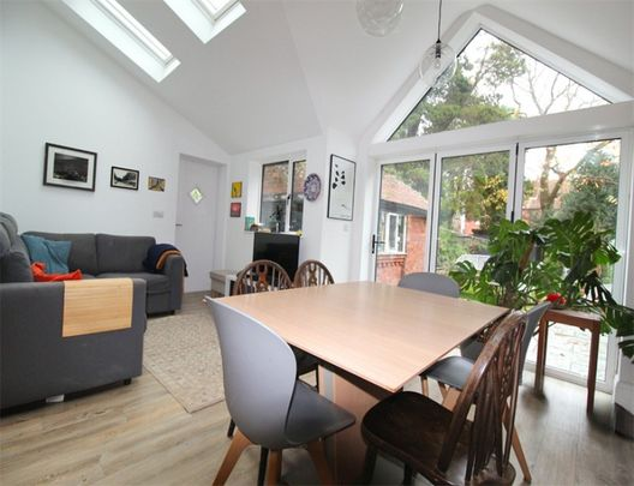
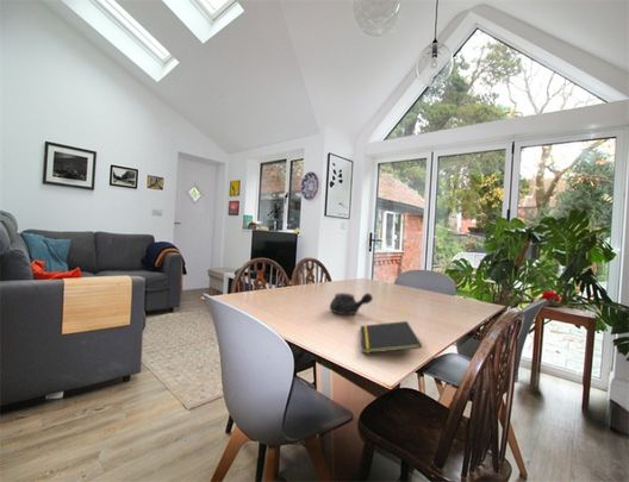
+ teapot (350, 302)
+ notepad (386, 336)
